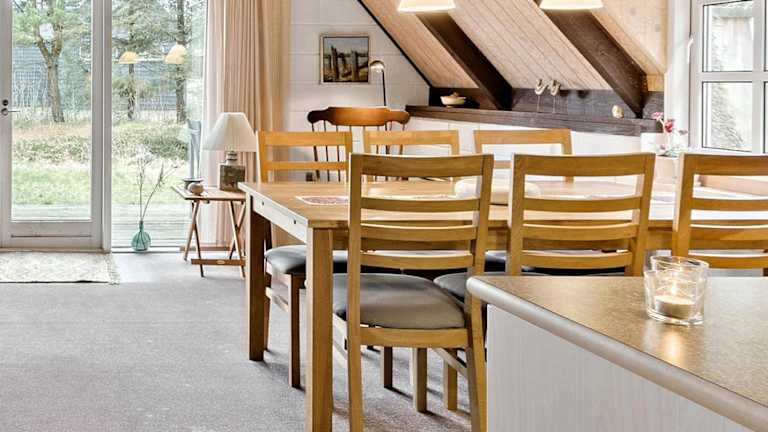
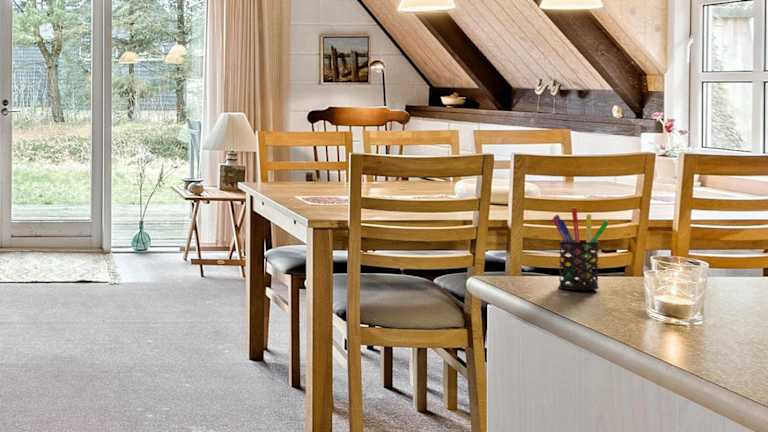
+ pen holder (582, 247)
